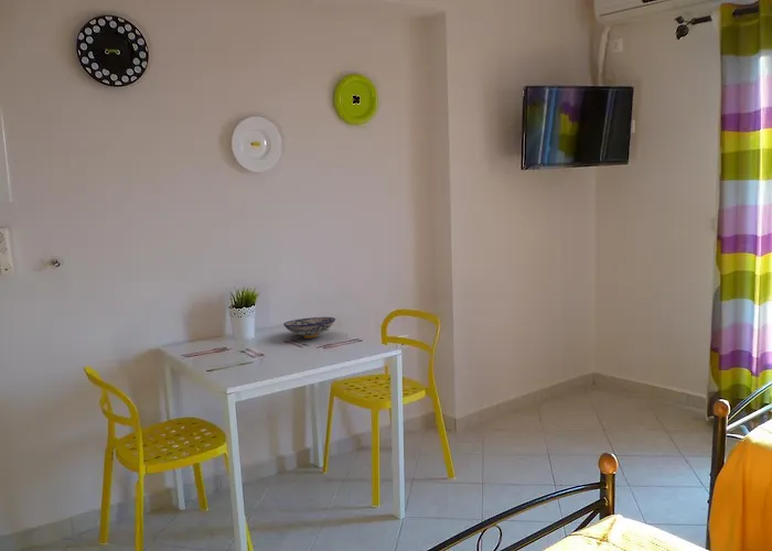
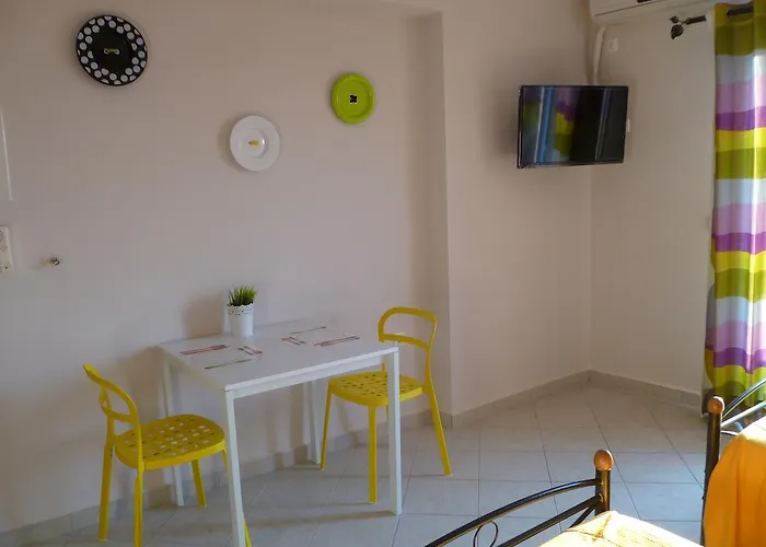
- bowl (309, 327)
